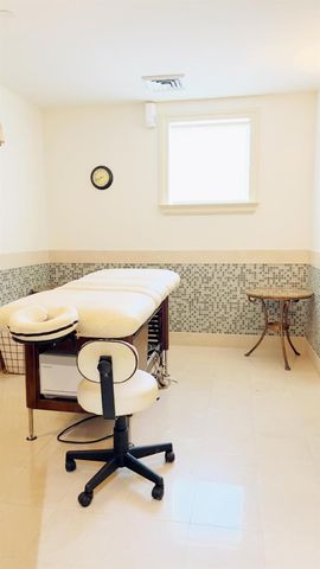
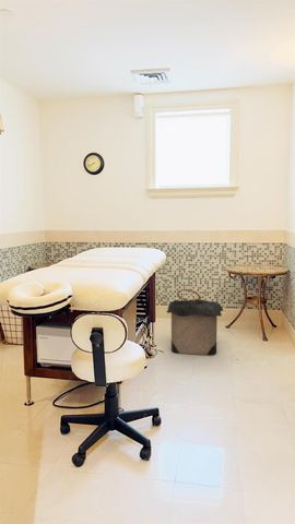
+ laundry hamper (194, 319)
